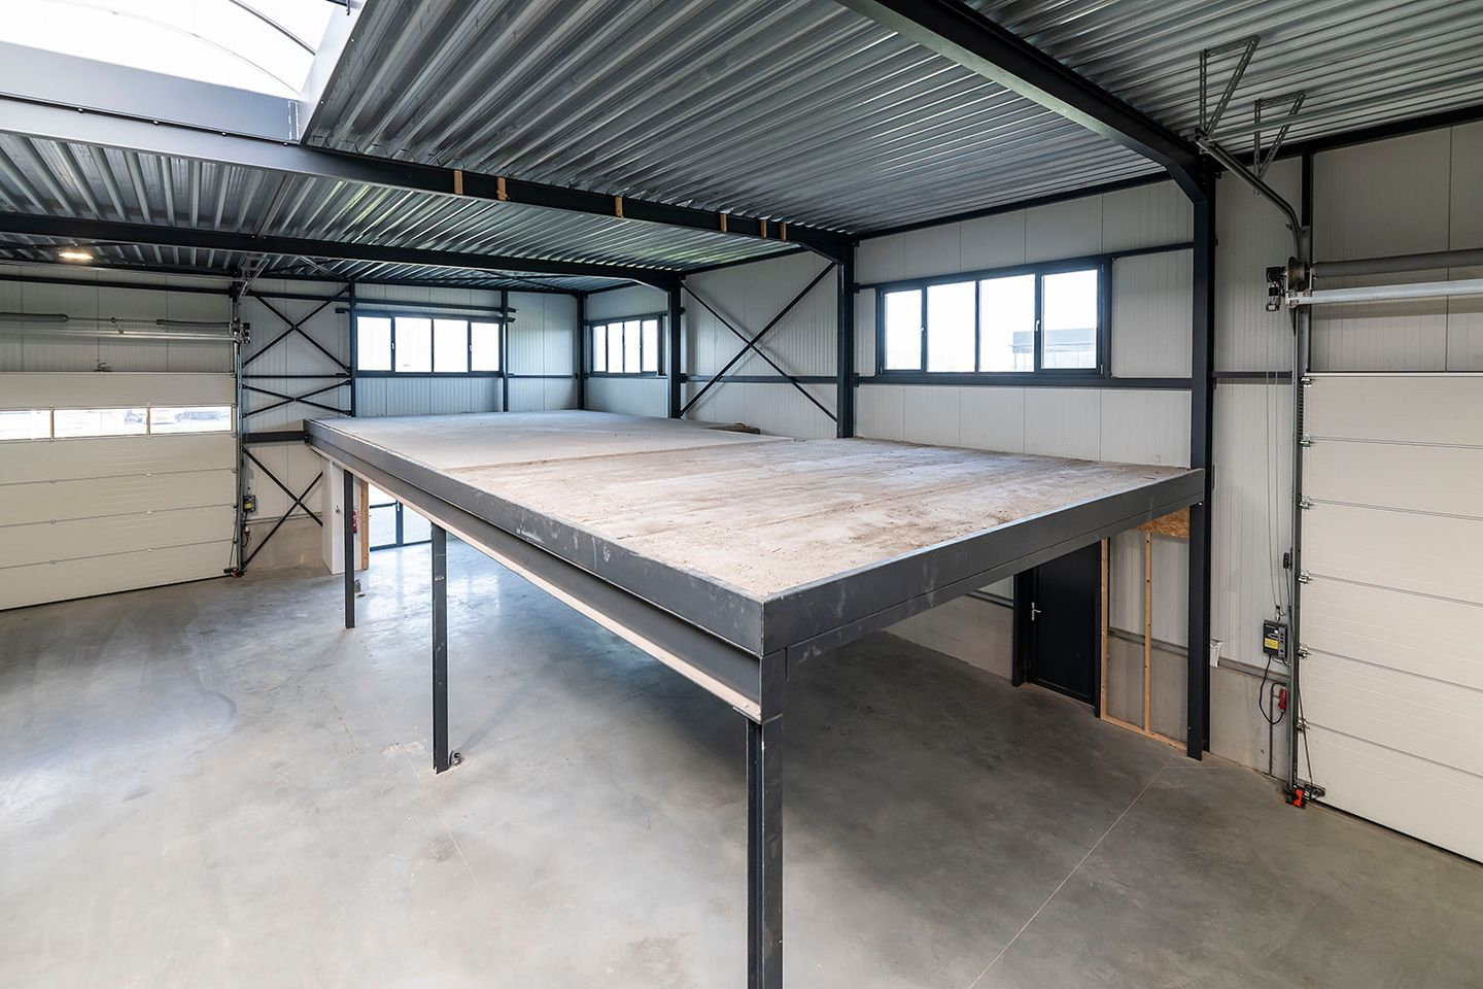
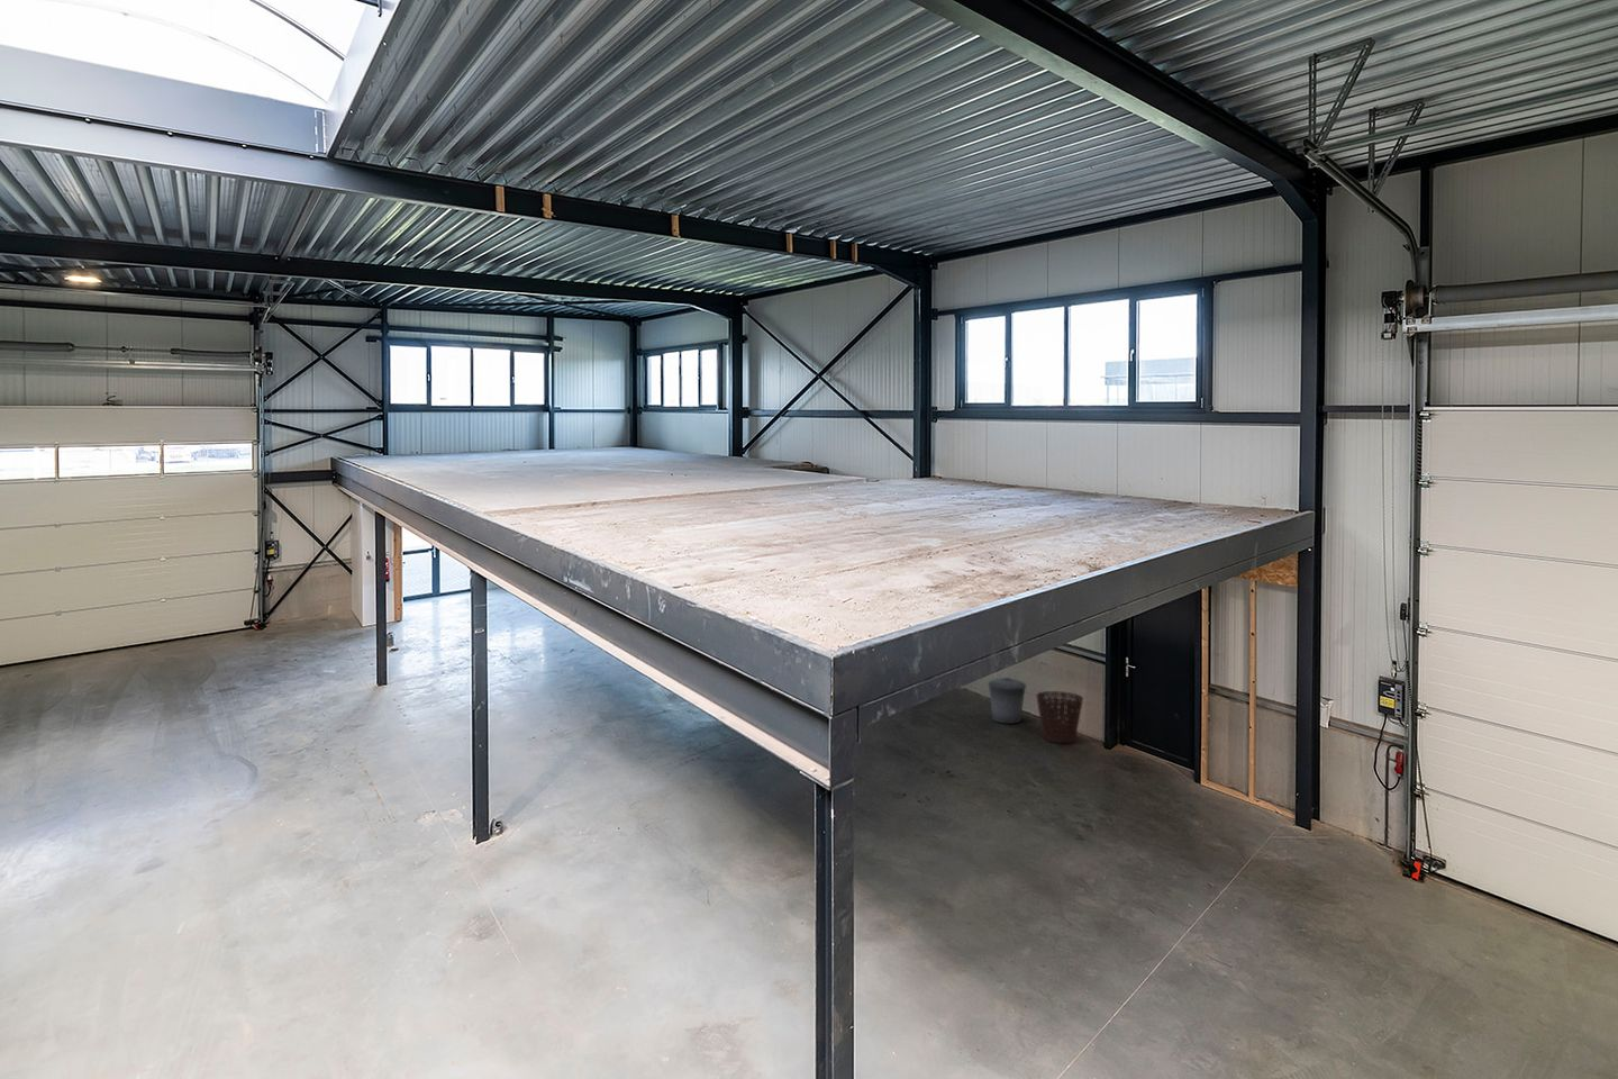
+ trash can (1006, 698)
+ basket (1059, 717)
